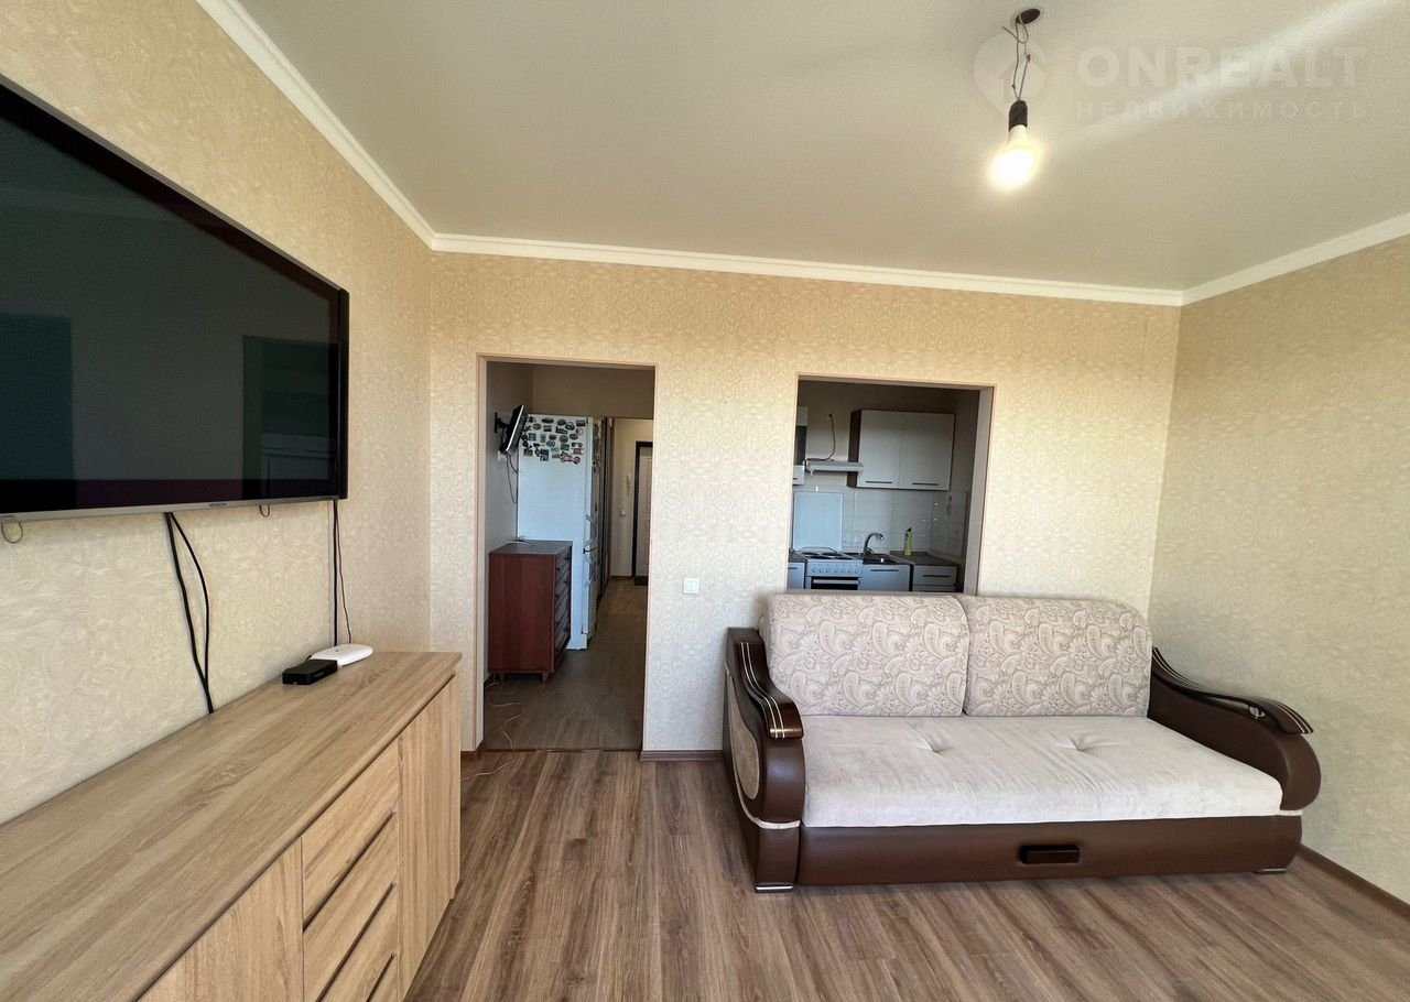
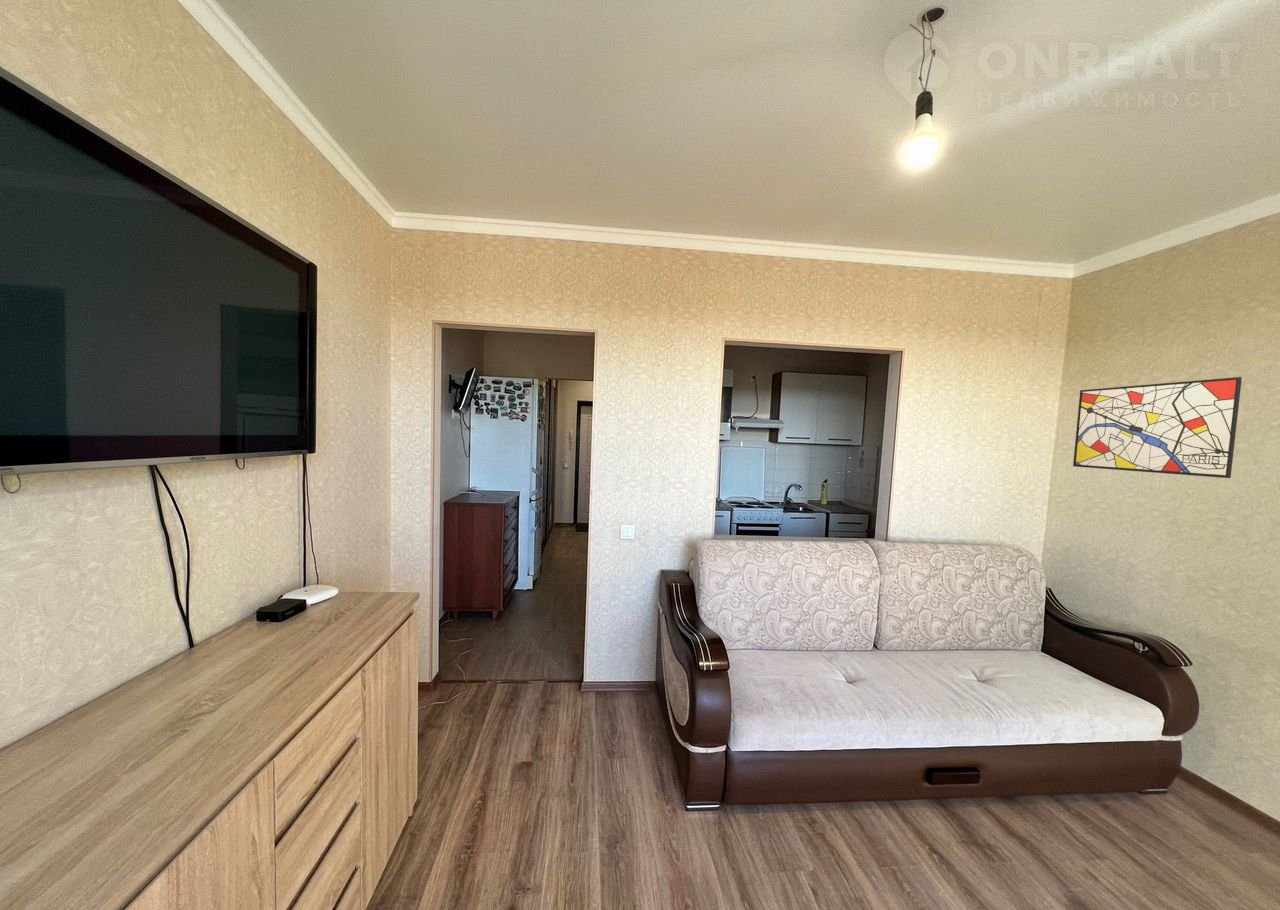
+ wall art (1145, 428)
